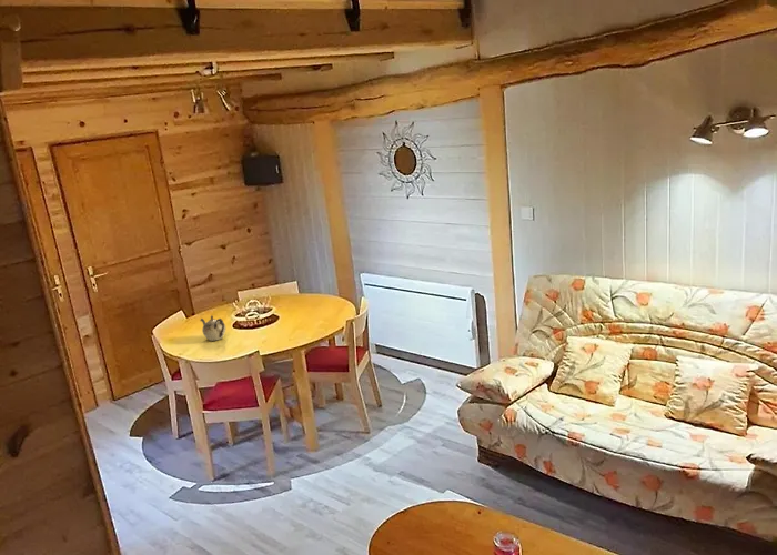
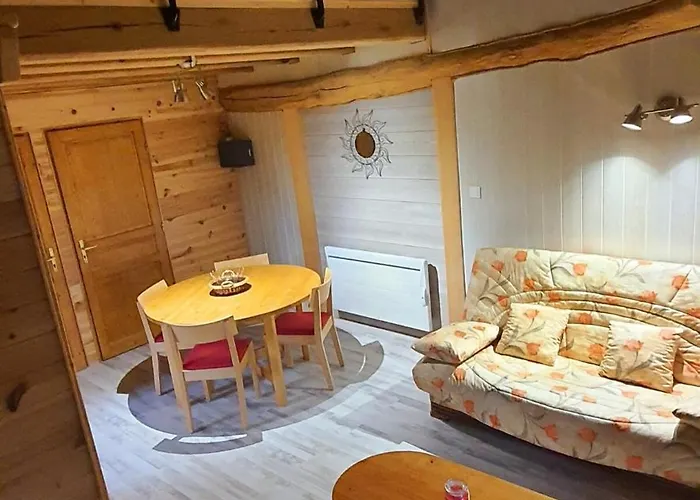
- teapot (212, 326)
